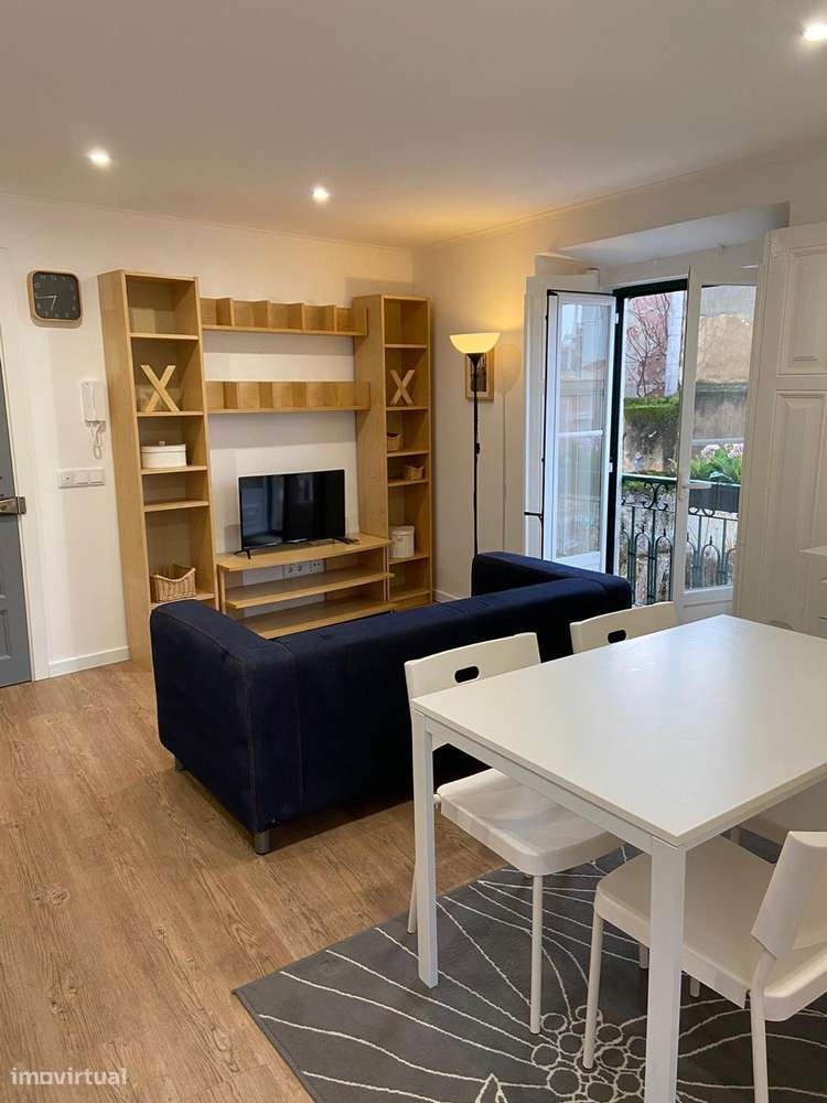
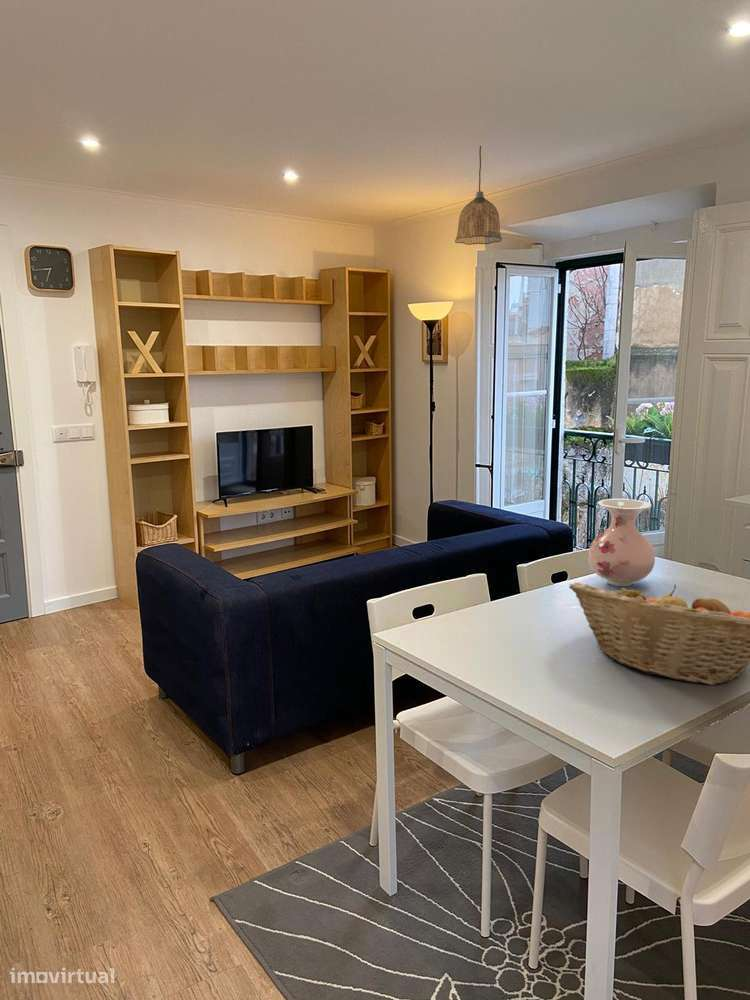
+ pendant lamp (479, 194)
+ fruit basket (666, 620)
+ vase (622, 543)
